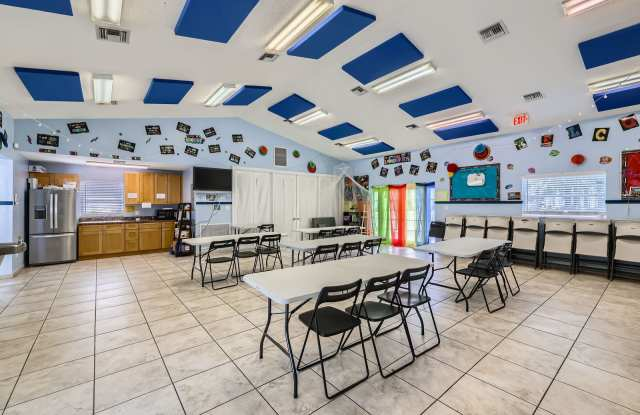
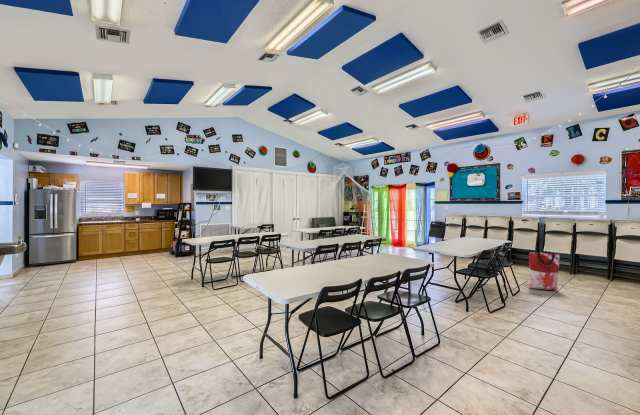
+ bag (543, 270)
